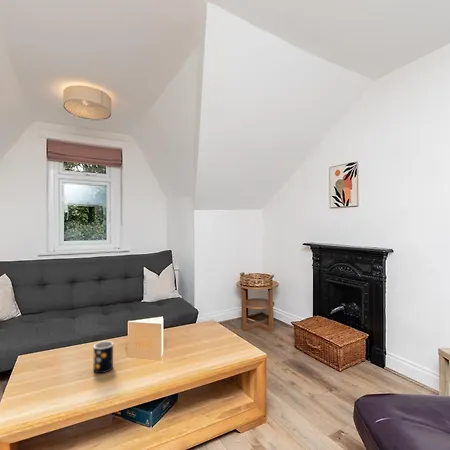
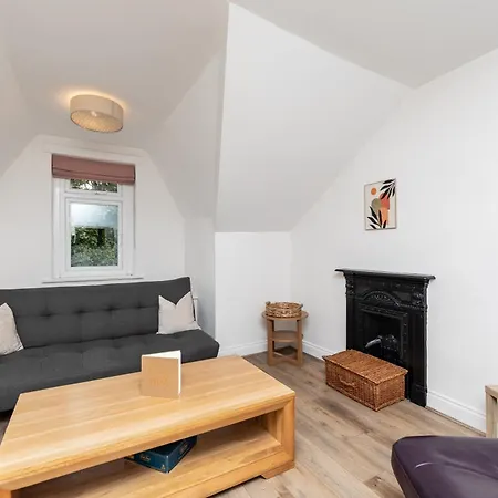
- mug (103, 355)
